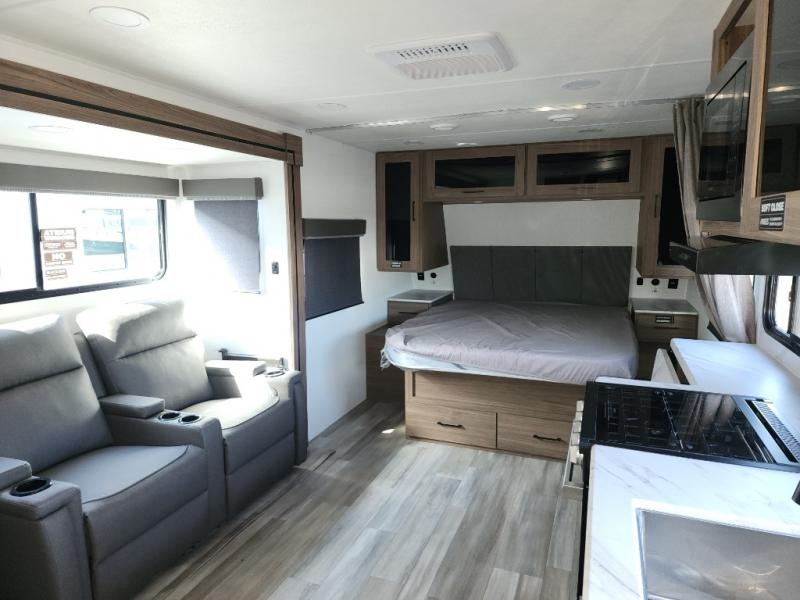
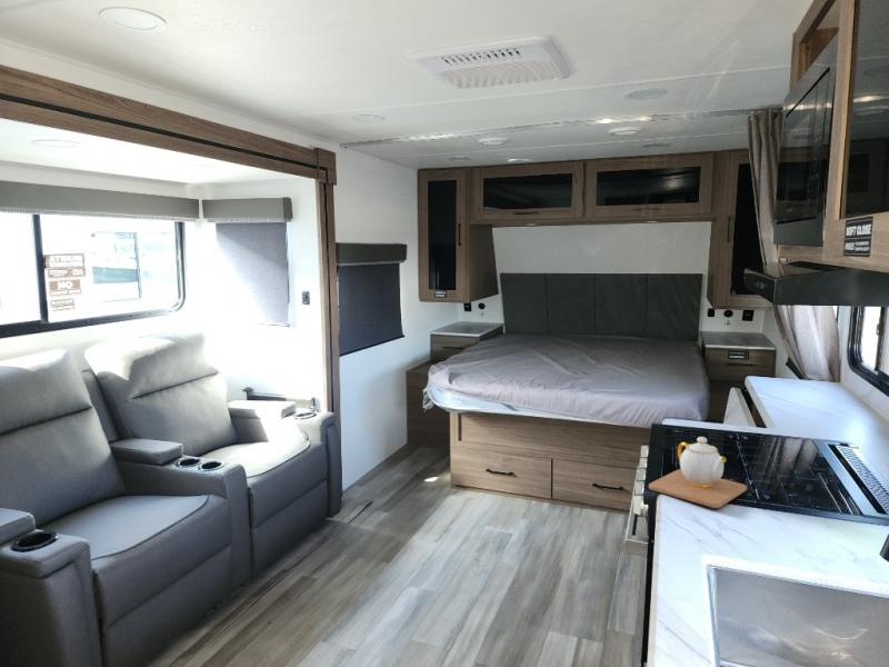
+ teapot (698, 464)
